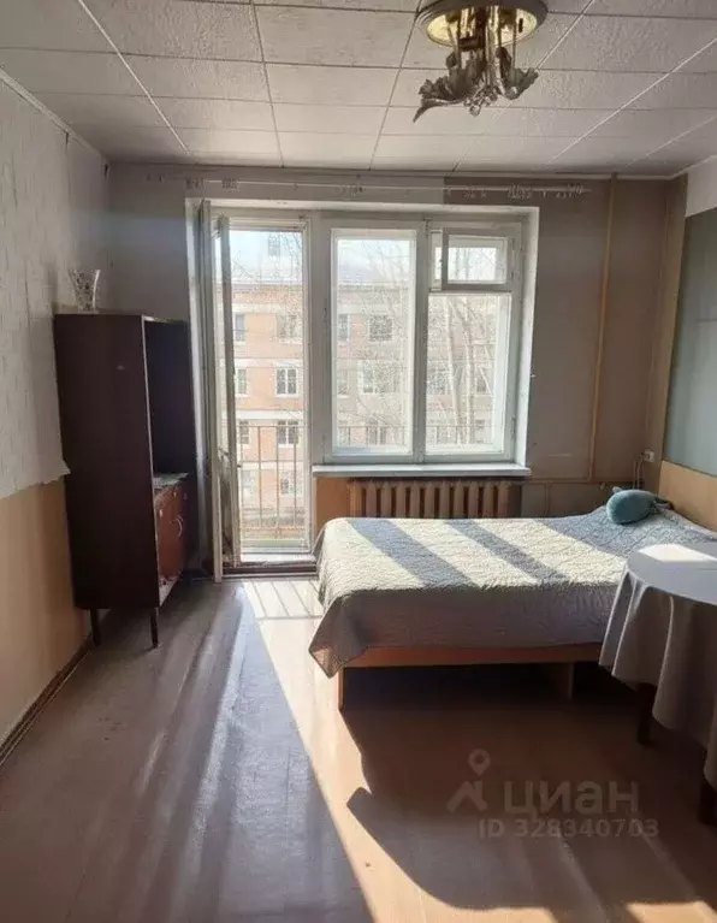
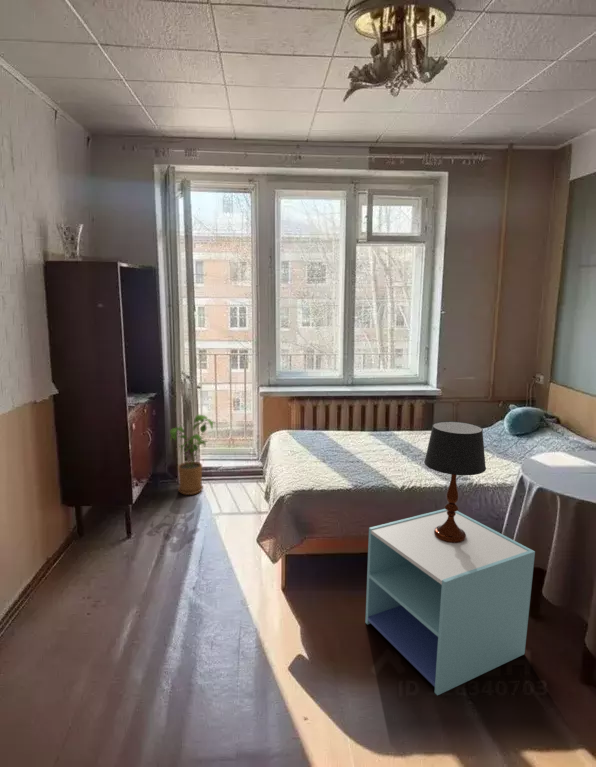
+ table lamp (453, 482)
+ nightstand (444, 589)
+ house plant (191, 454)
